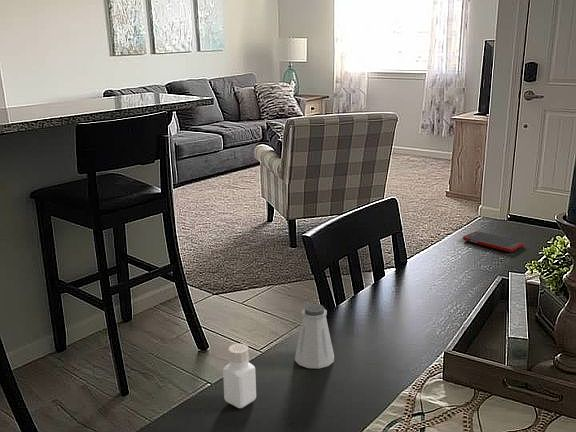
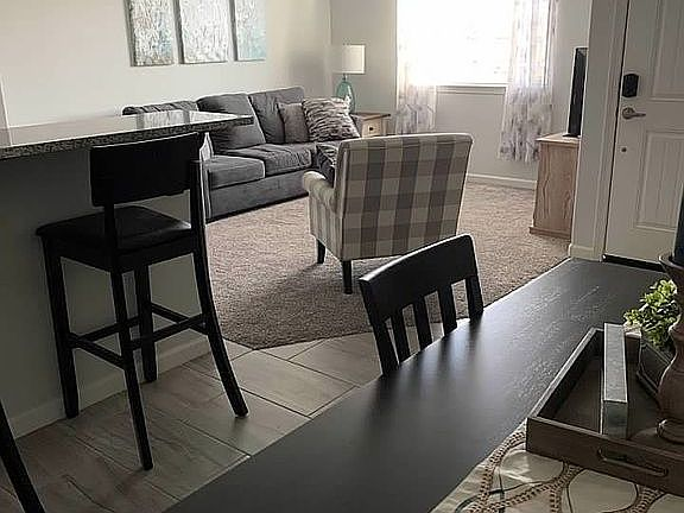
- saltshaker (314, 333)
- pepper shaker (239, 374)
- cell phone (492, 241)
